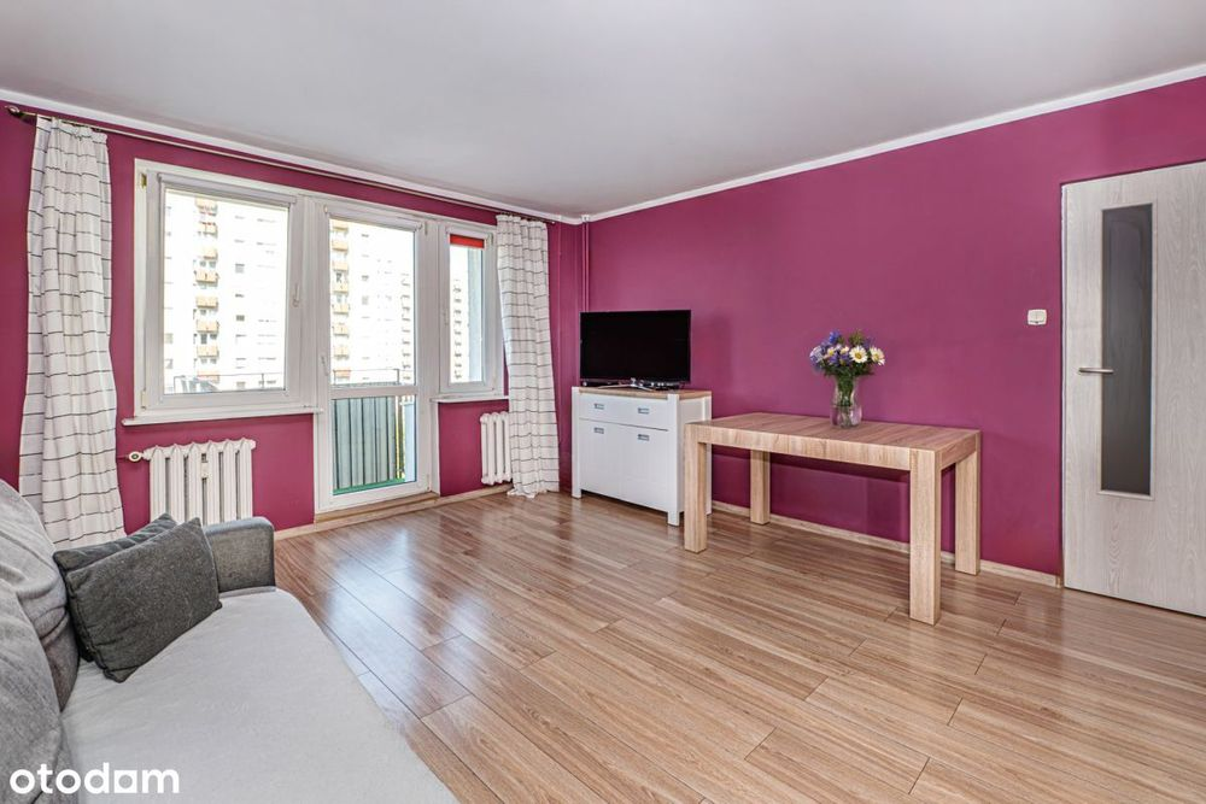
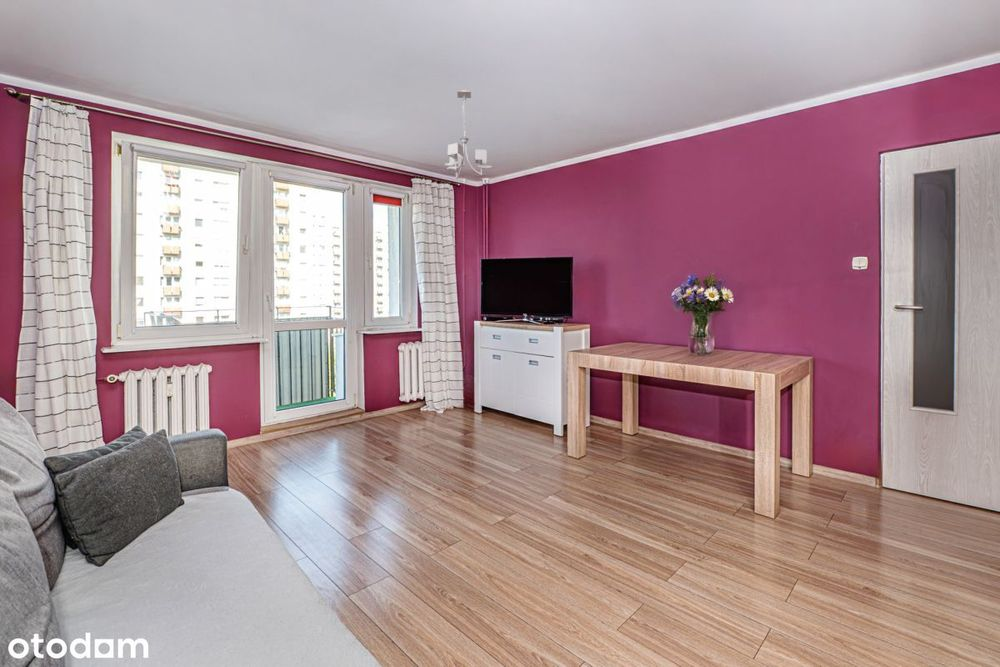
+ ceiling light fixture (465, 131)
